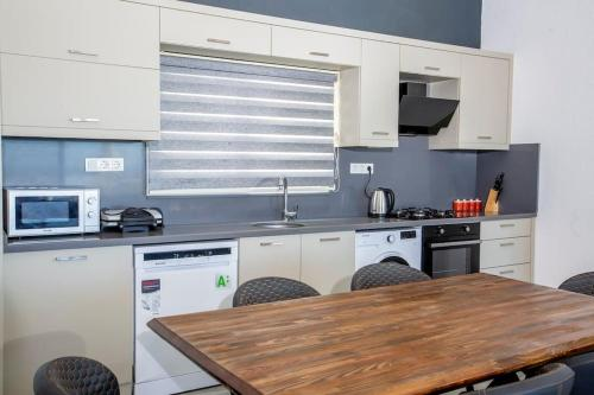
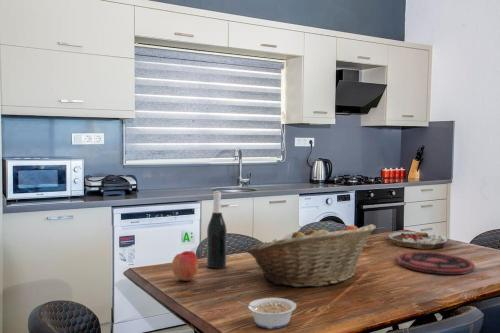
+ legume (270, 312)
+ wine bottle (216, 228)
+ plate (417, 237)
+ plate (434, 261)
+ fruit basket (313, 249)
+ apple (185, 266)
